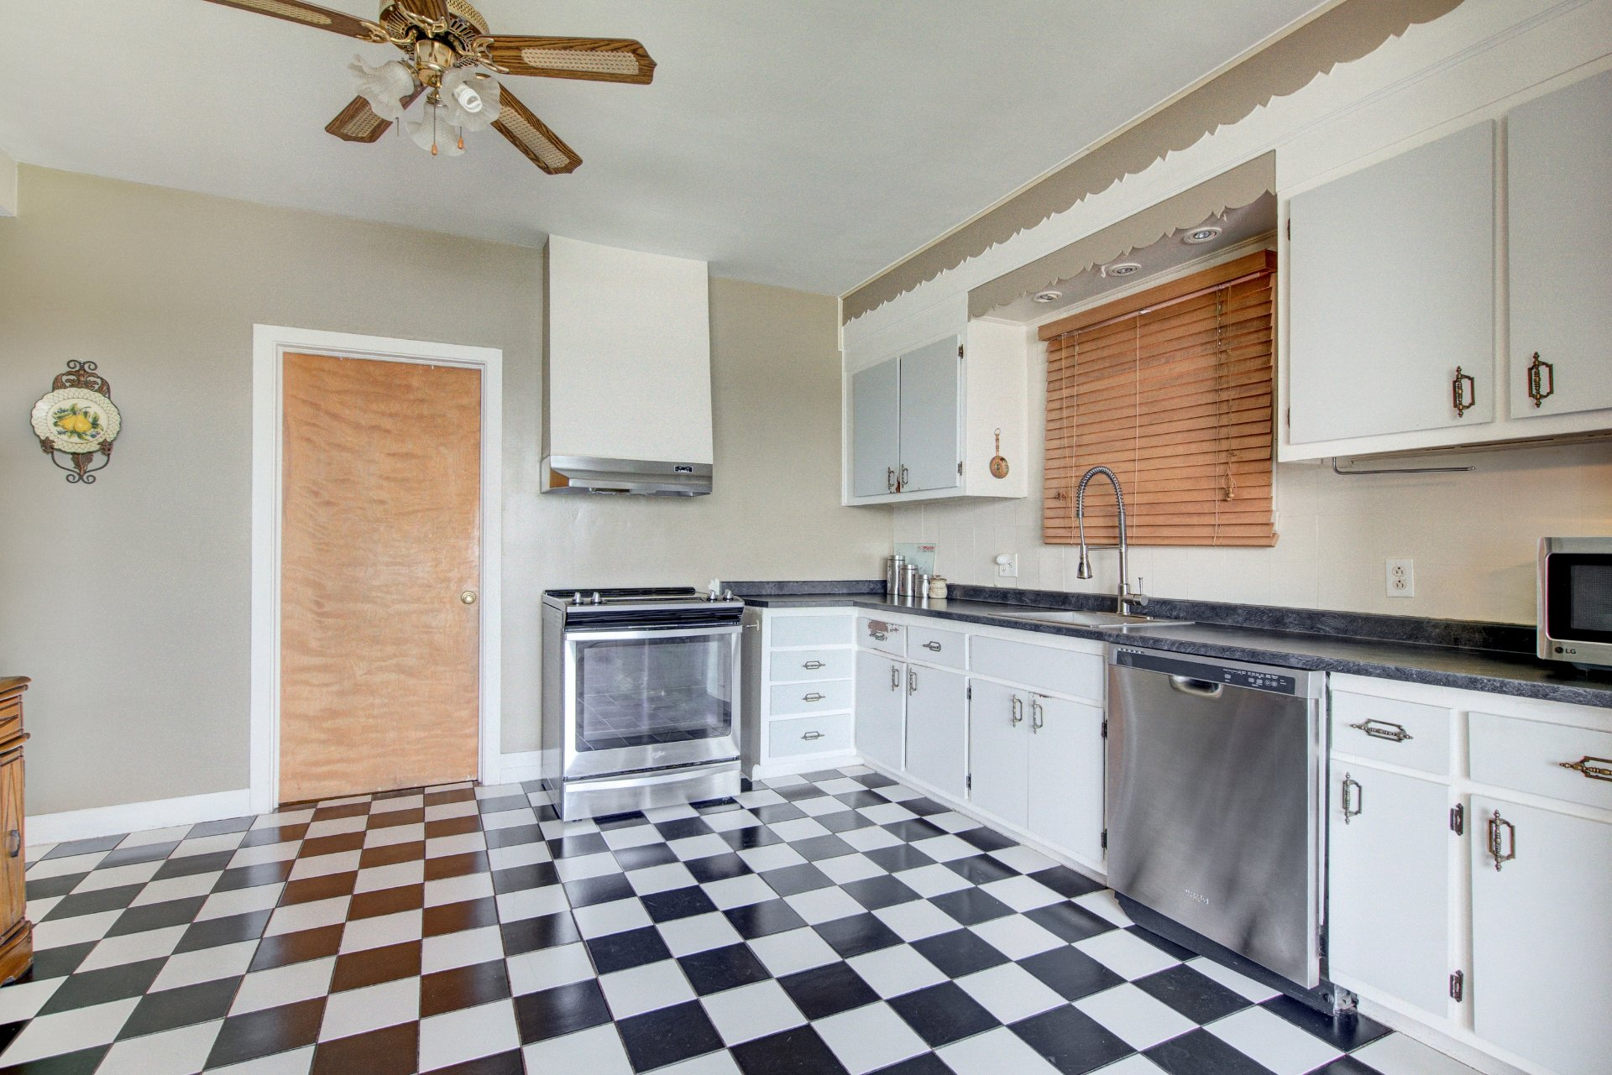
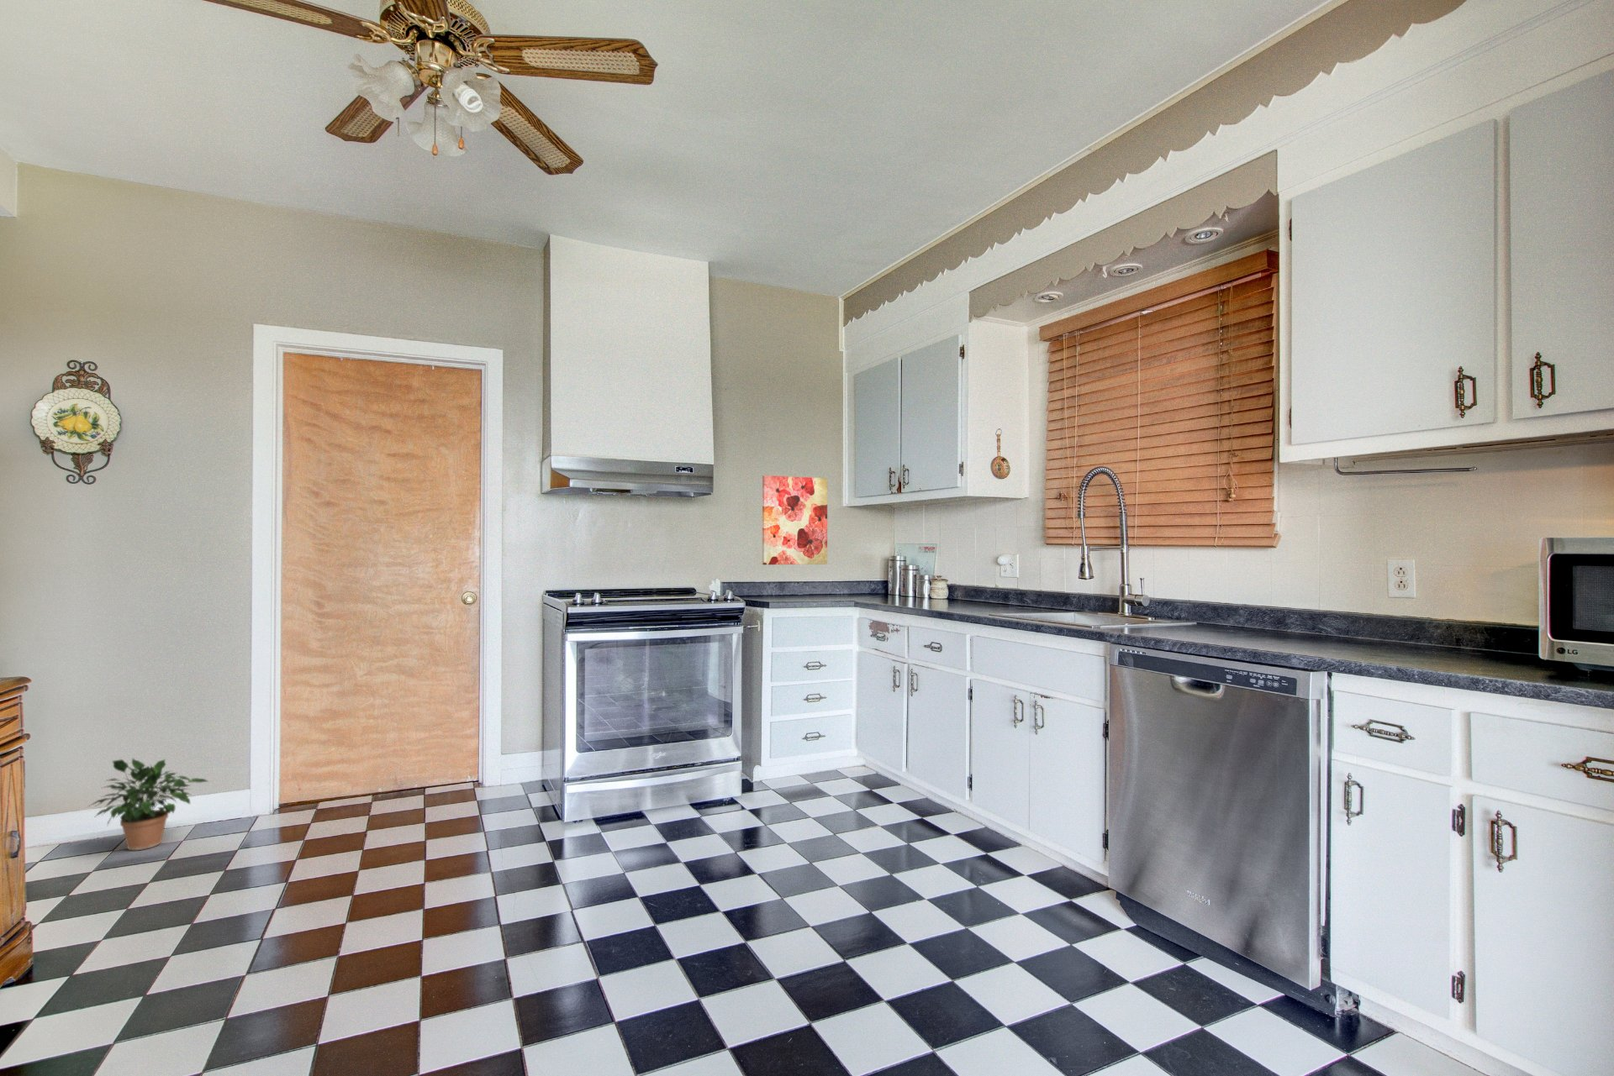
+ potted plant (153, 799)
+ wall art (796, 520)
